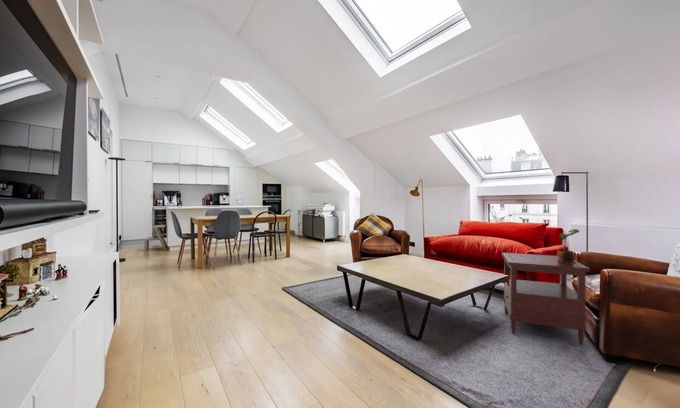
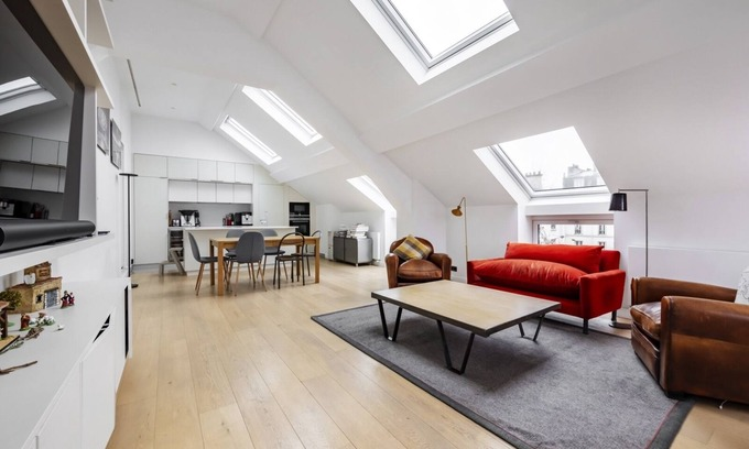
- side table (539, 293)
- potted plant (564, 244)
